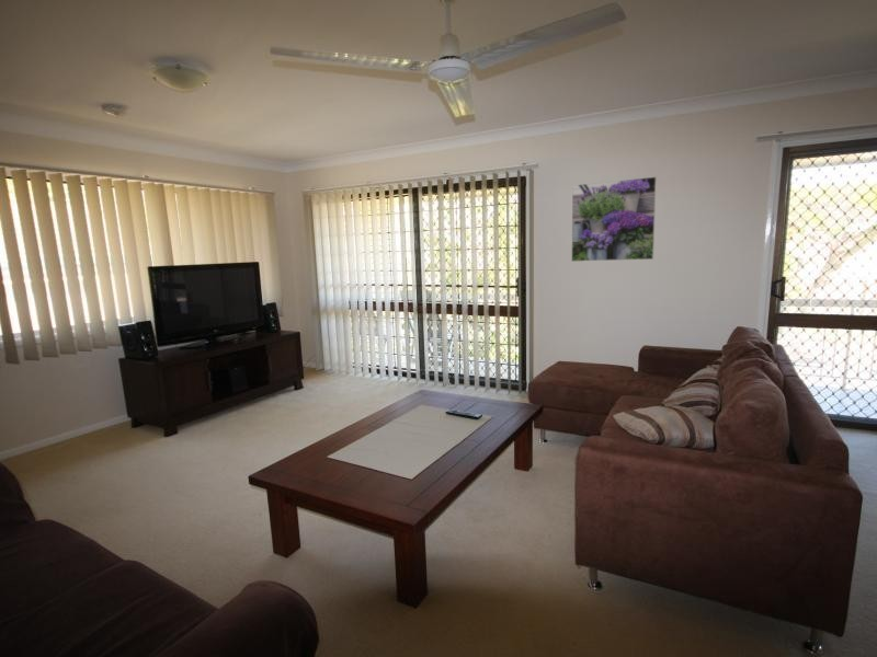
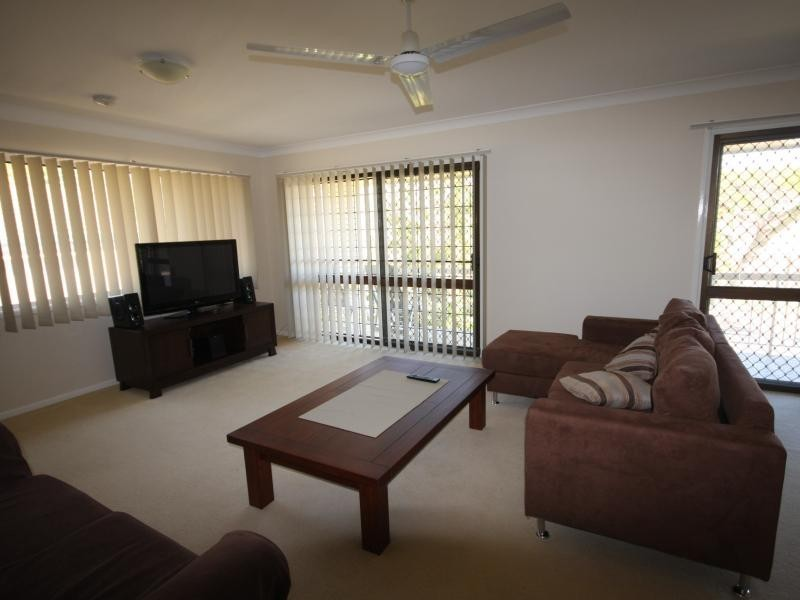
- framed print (612, 221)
